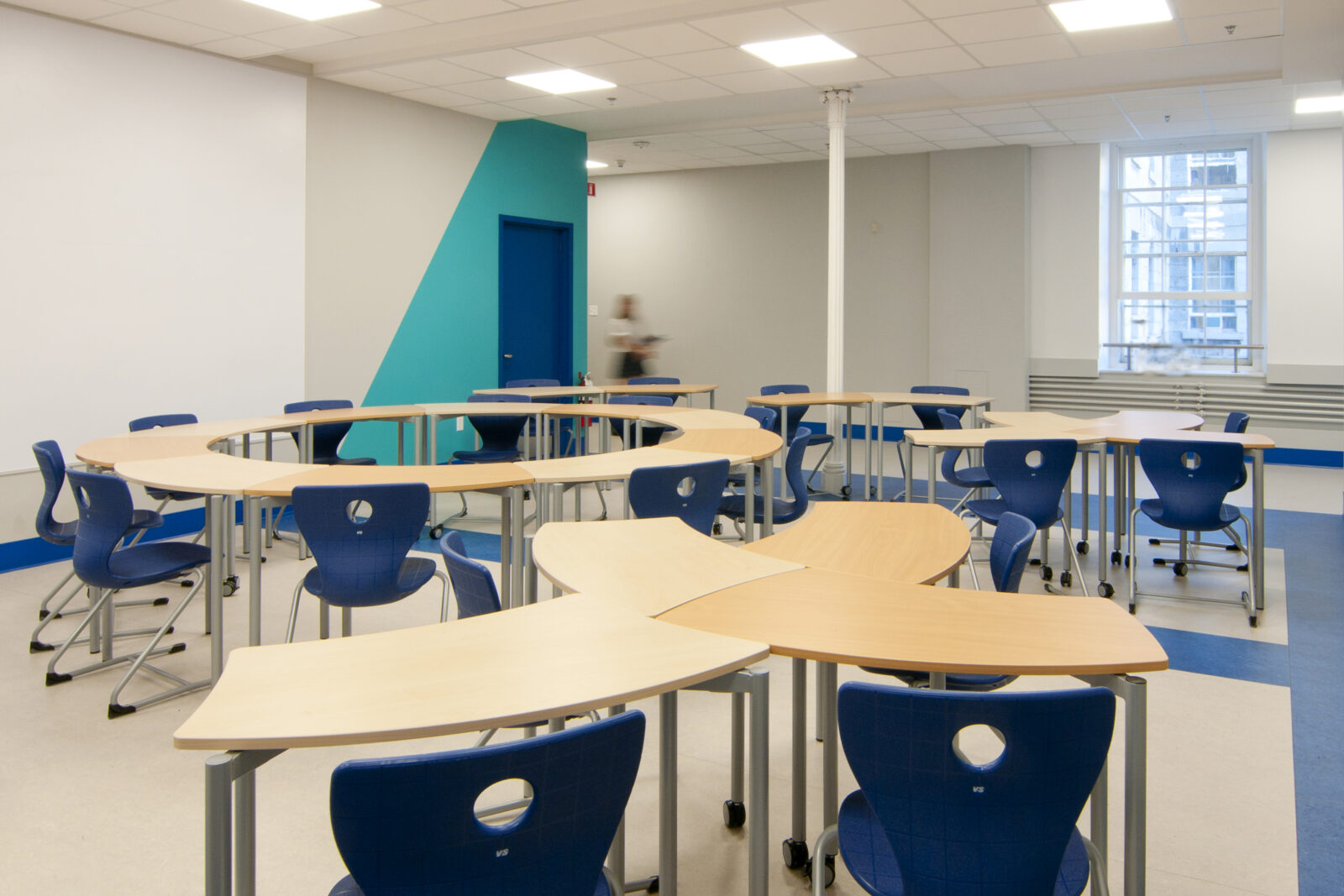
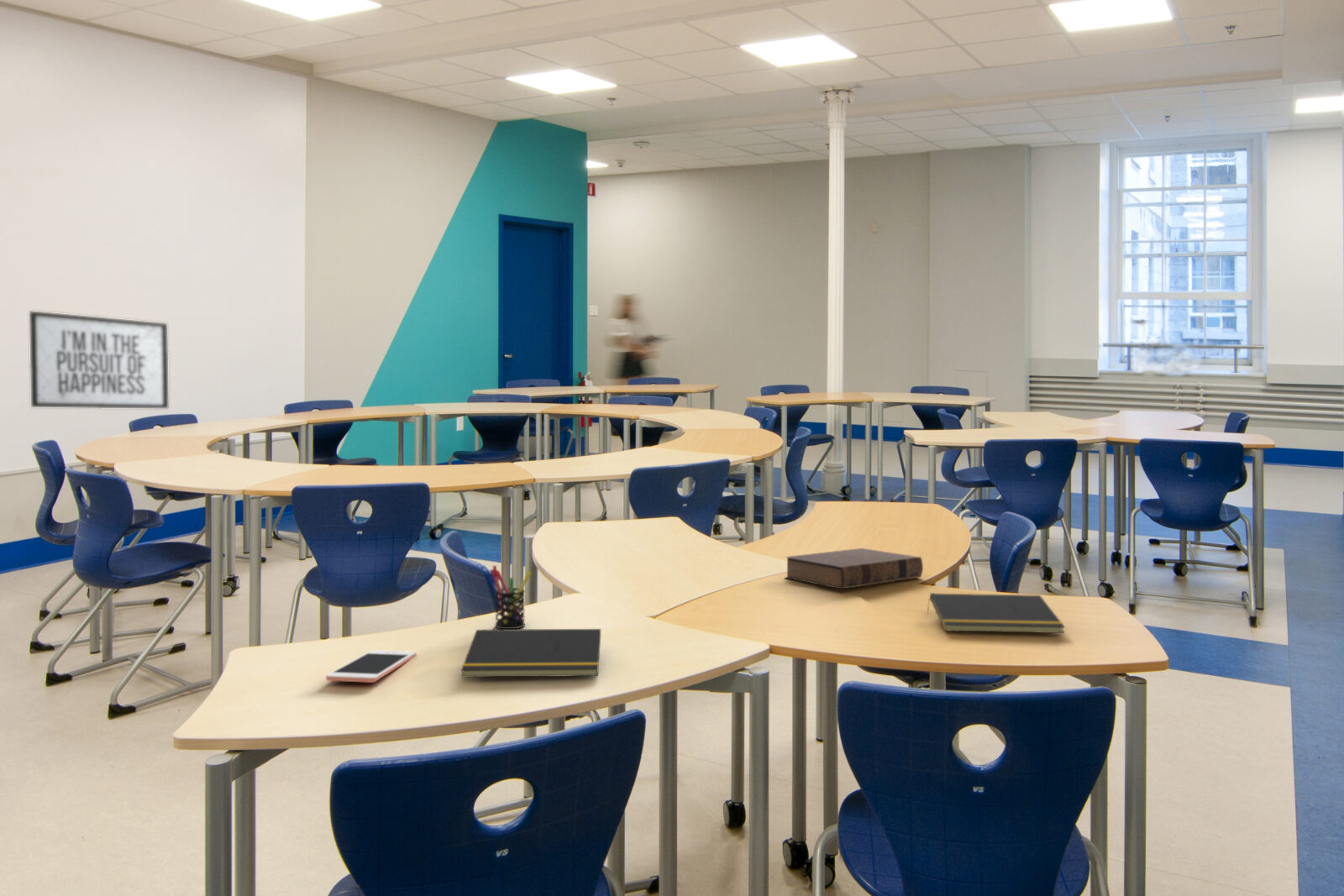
+ notepad (994, 612)
+ mirror (102, 363)
+ cell phone (373, 665)
+ pen holder (508, 595)
+ notepad (534, 652)
+ book (853, 567)
